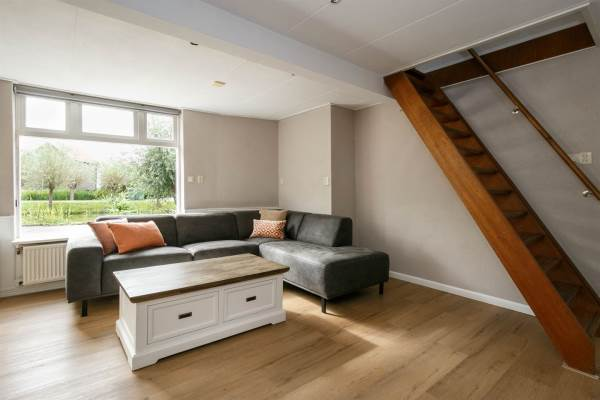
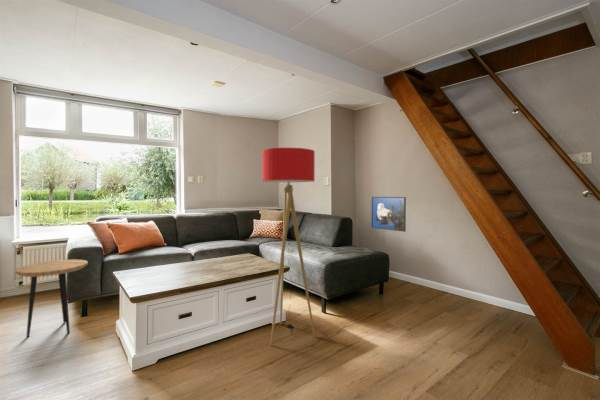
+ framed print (387, 213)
+ floor lamp (289, 243)
+ side table (60, 294)
